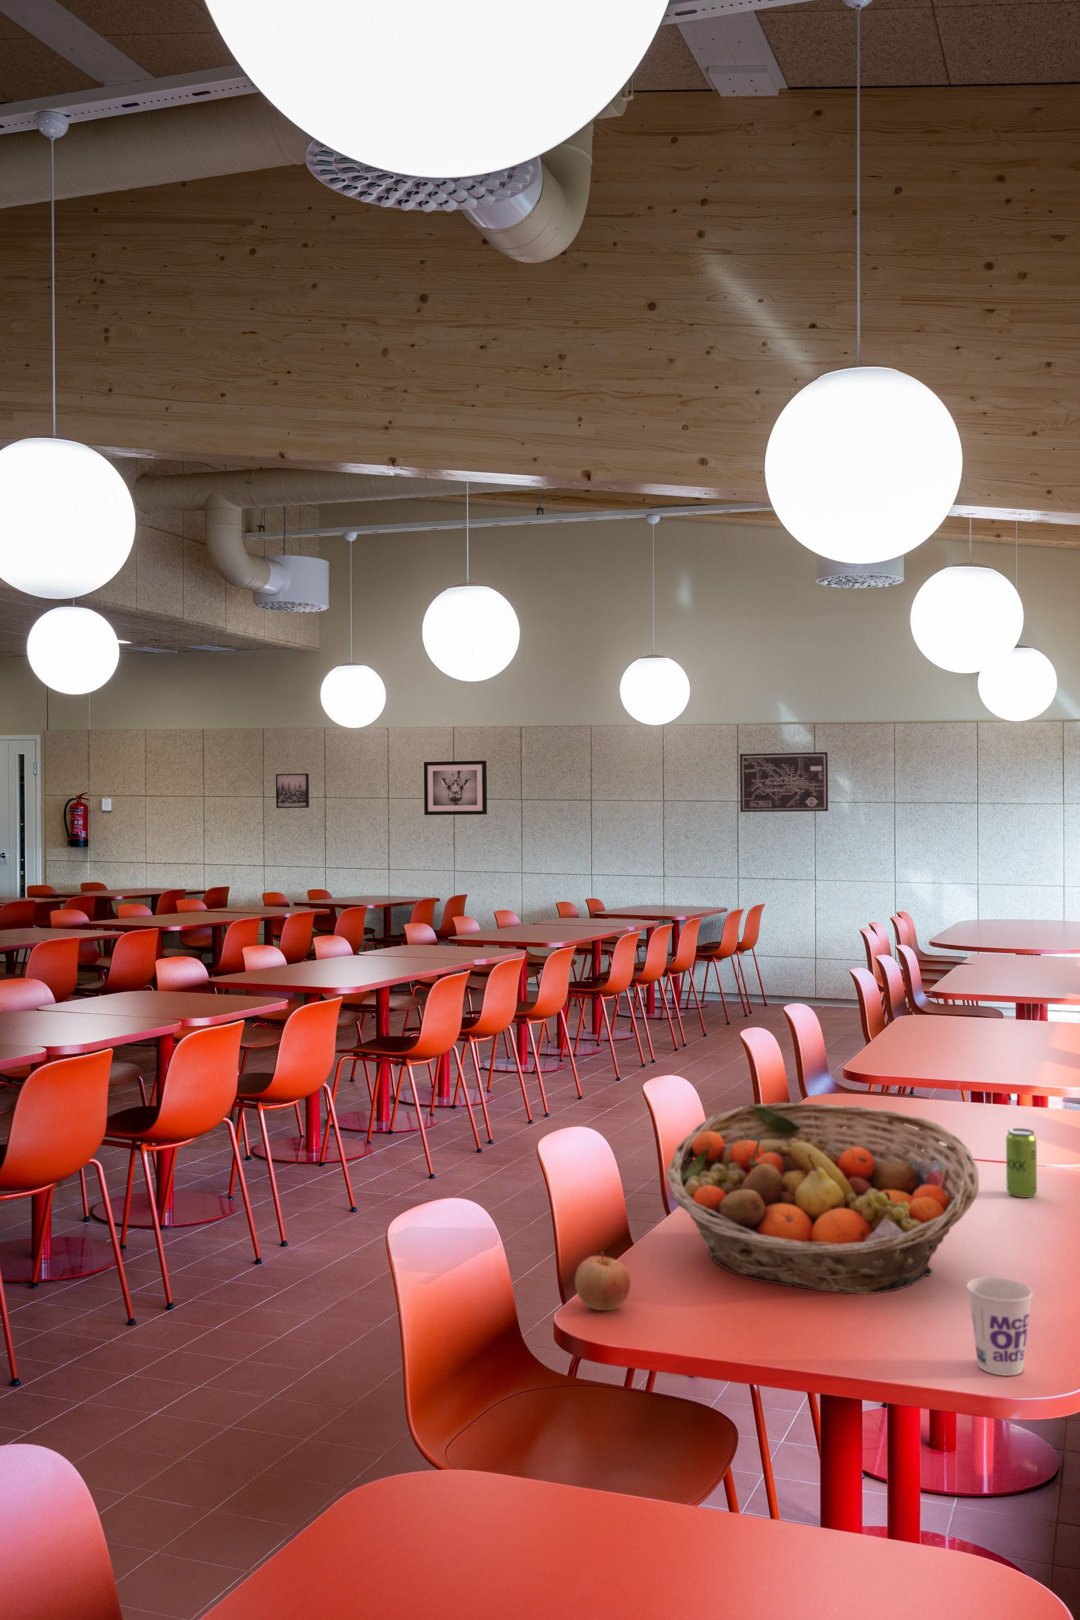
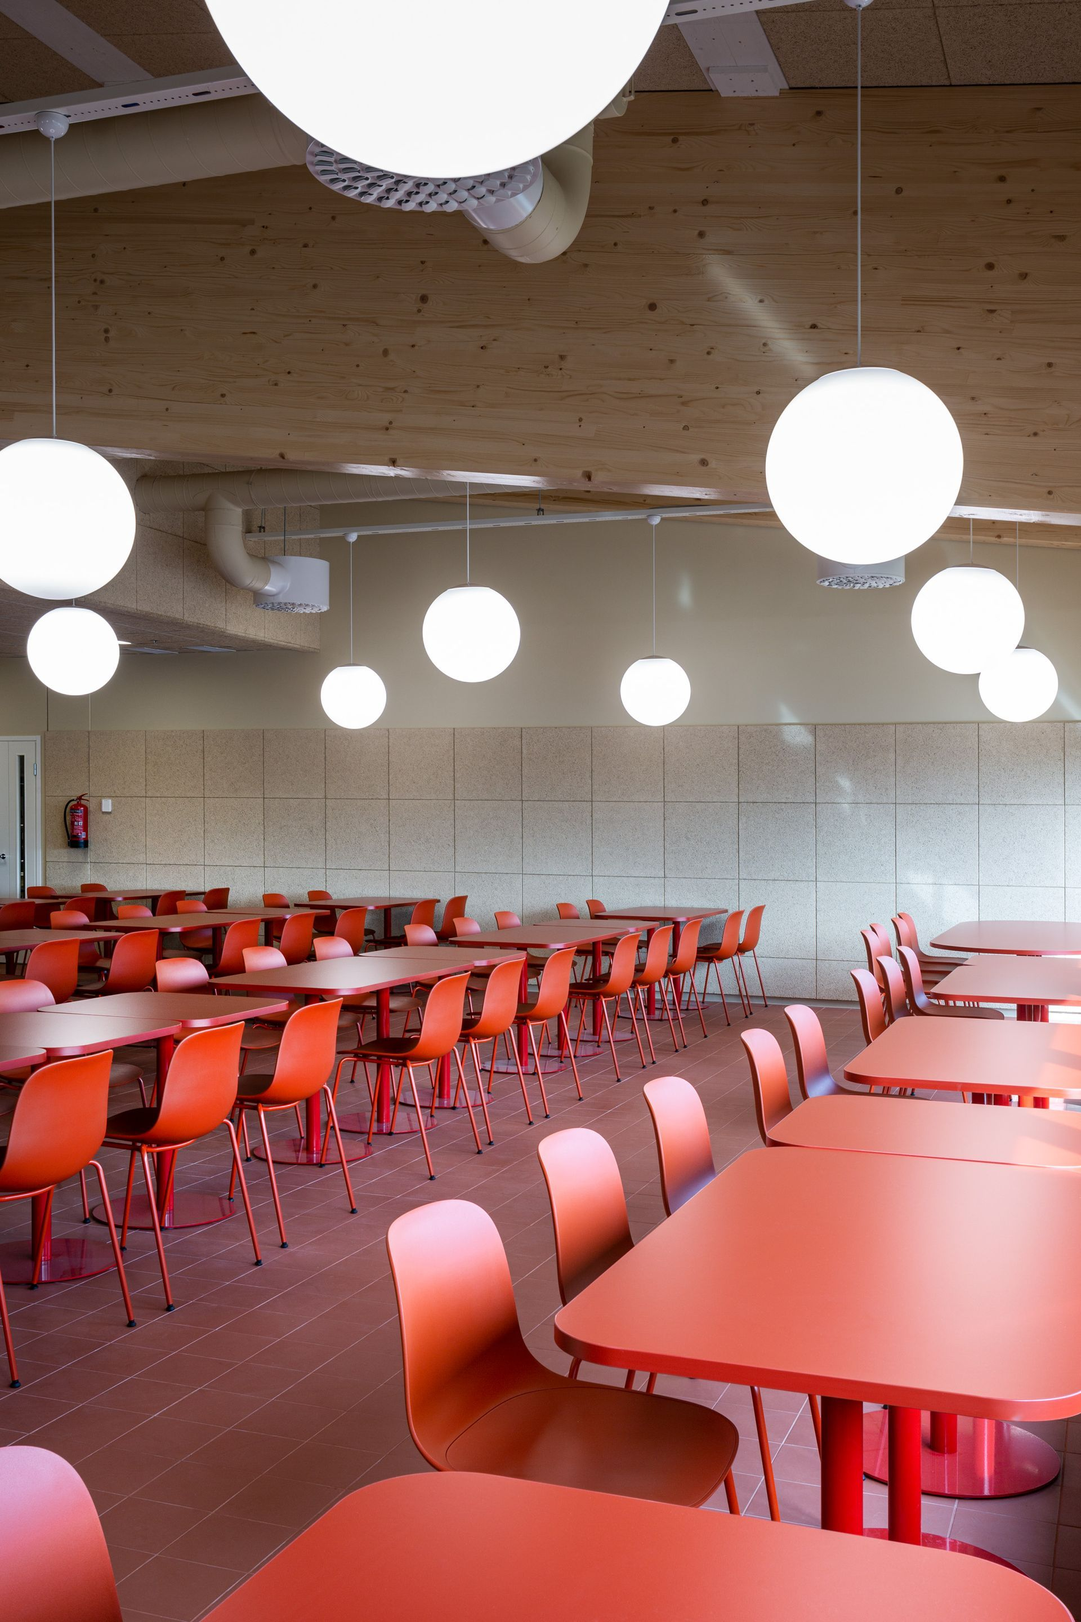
- cup (999, 1327)
- apple (601, 1279)
- beverage can (1021, 1162)
- wall art (456, 788)
- fruit basket (818, 1192)
- wall art (783, 782)
- wall art (292, 791)
